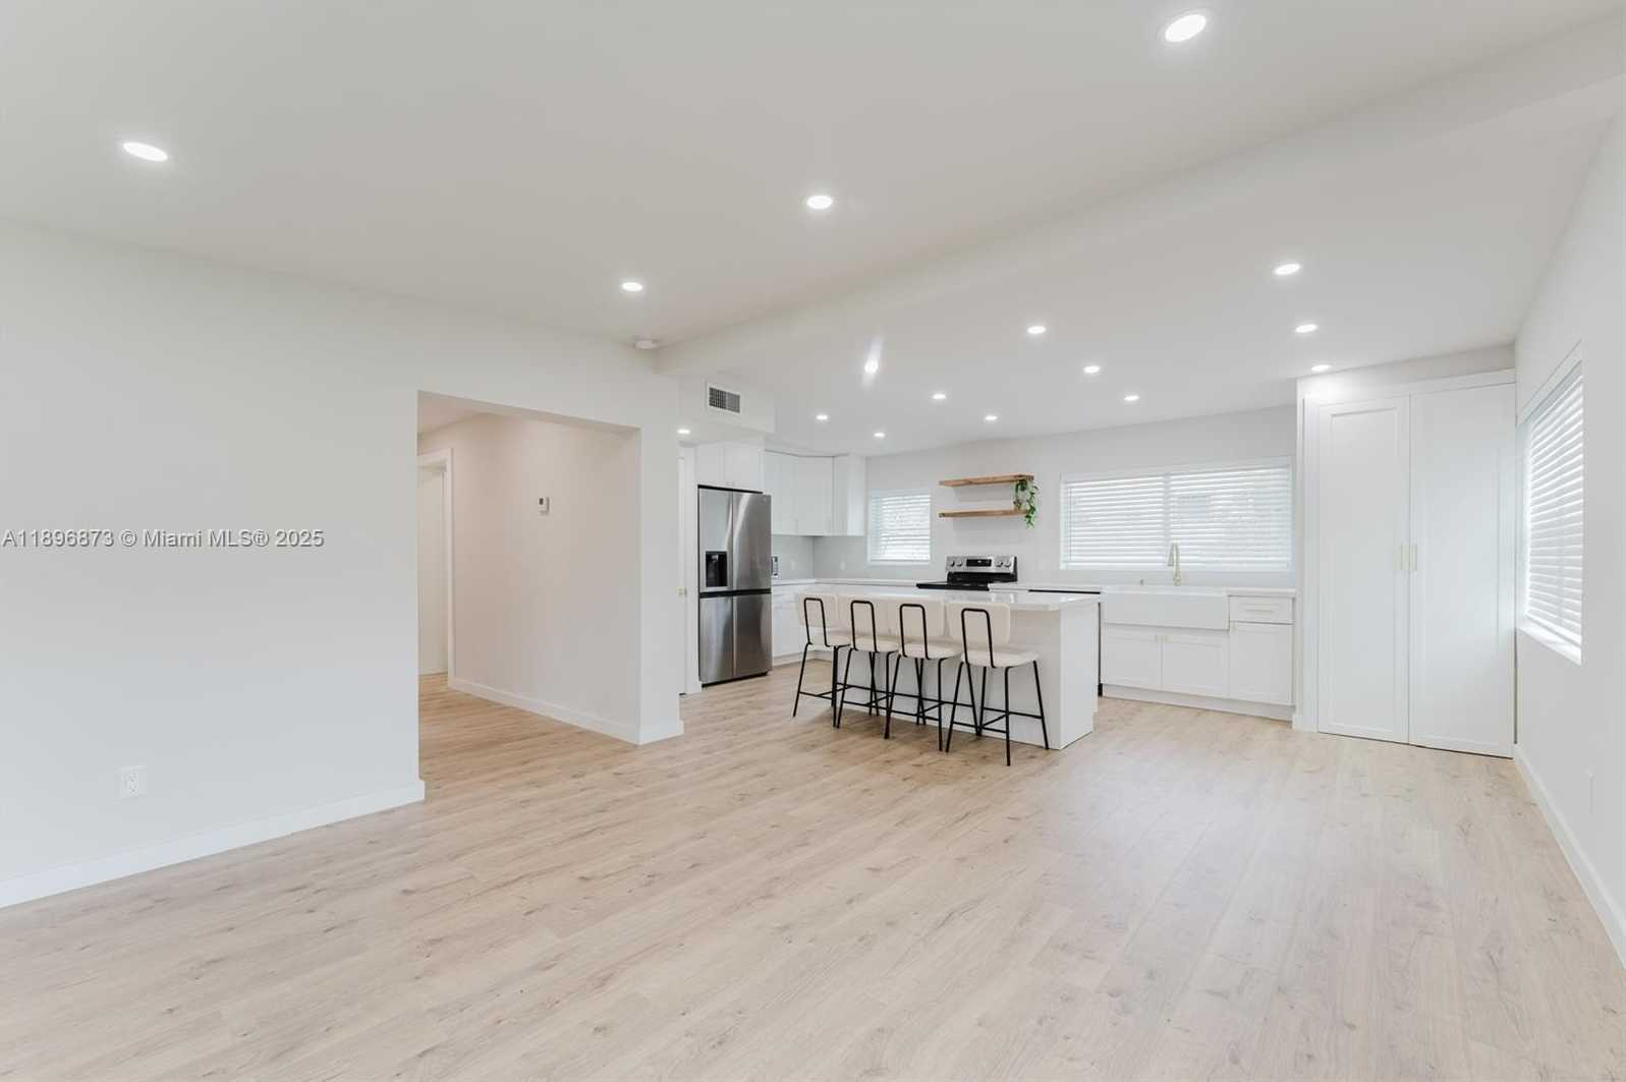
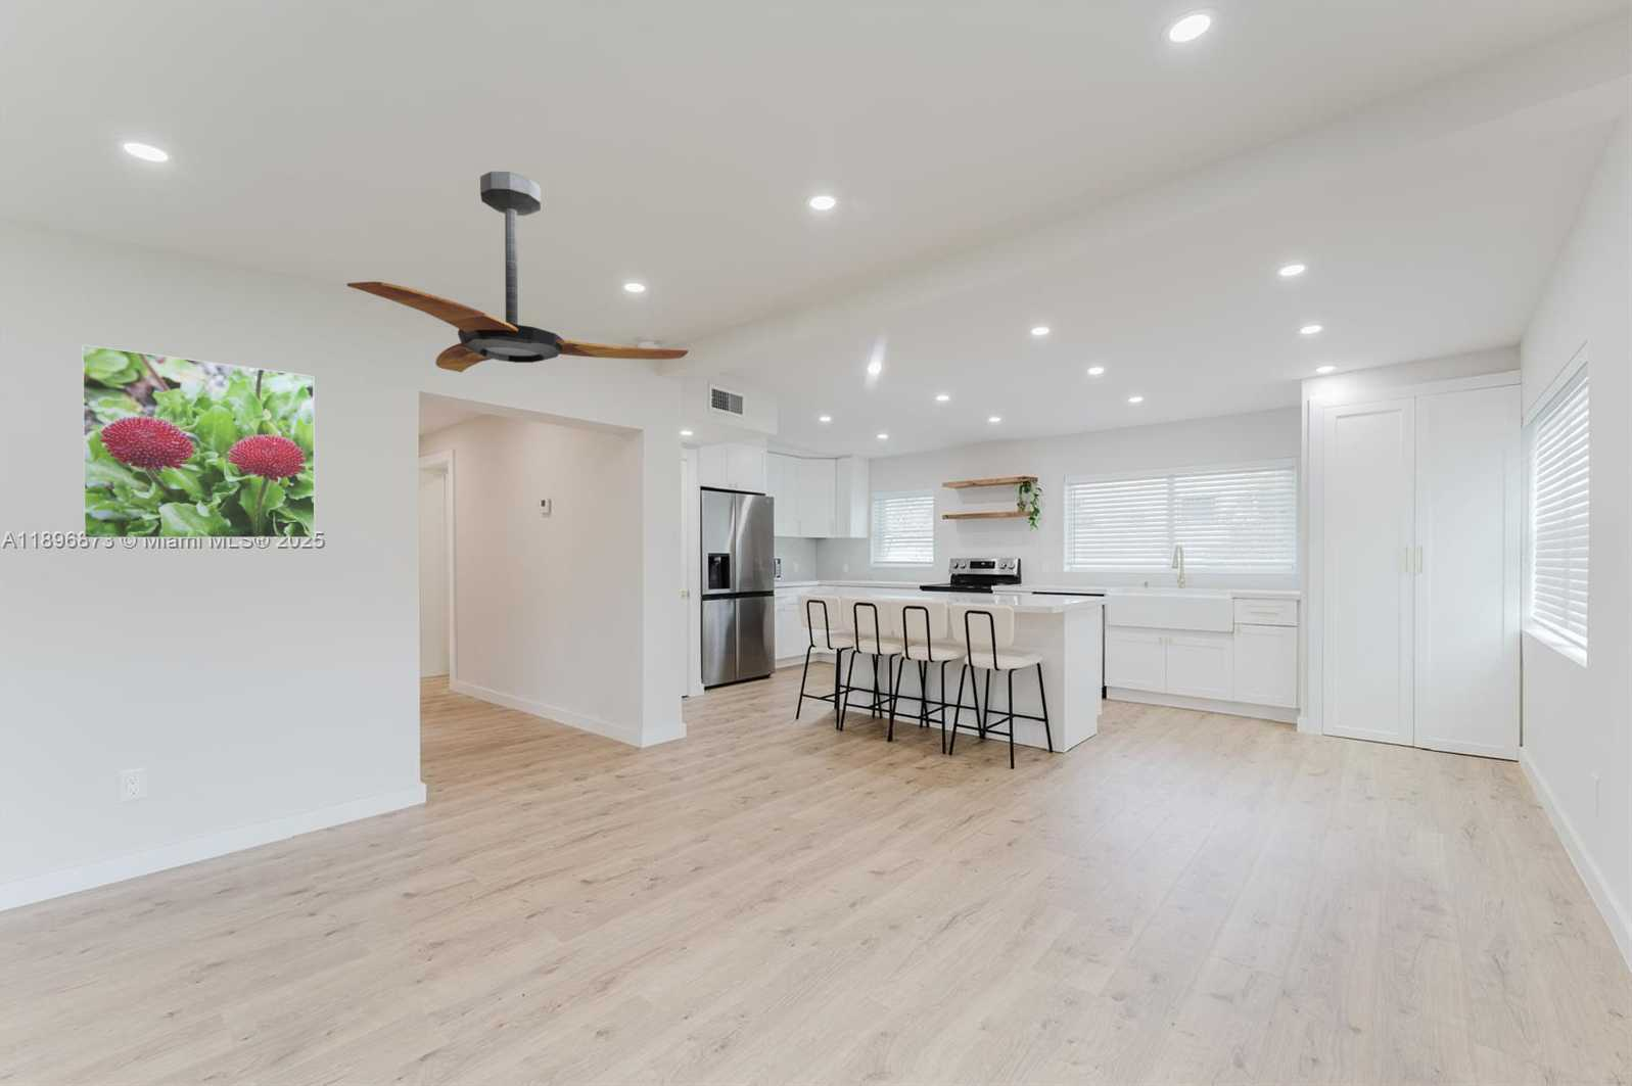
+ ceiling fan (517, 276)
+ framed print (209, 450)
